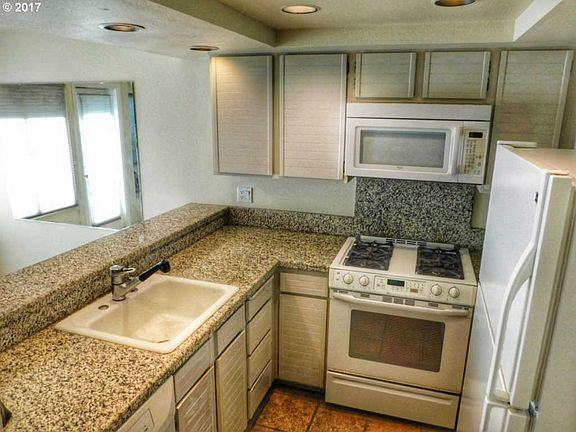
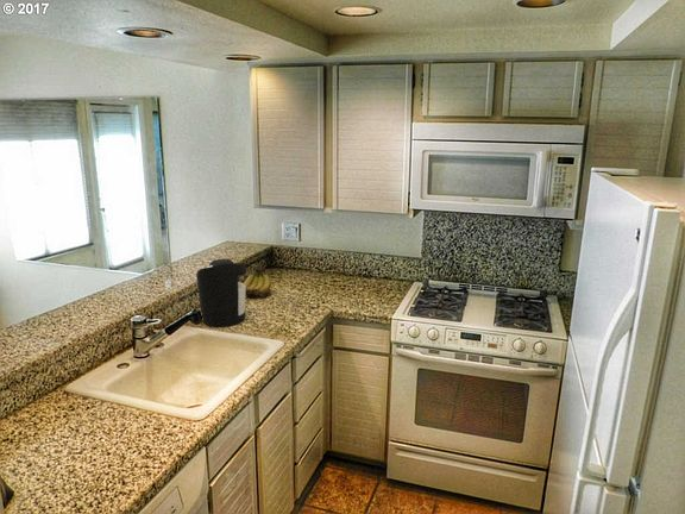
+ coffee maker (221, 287)
+ fruit (256, 283)
